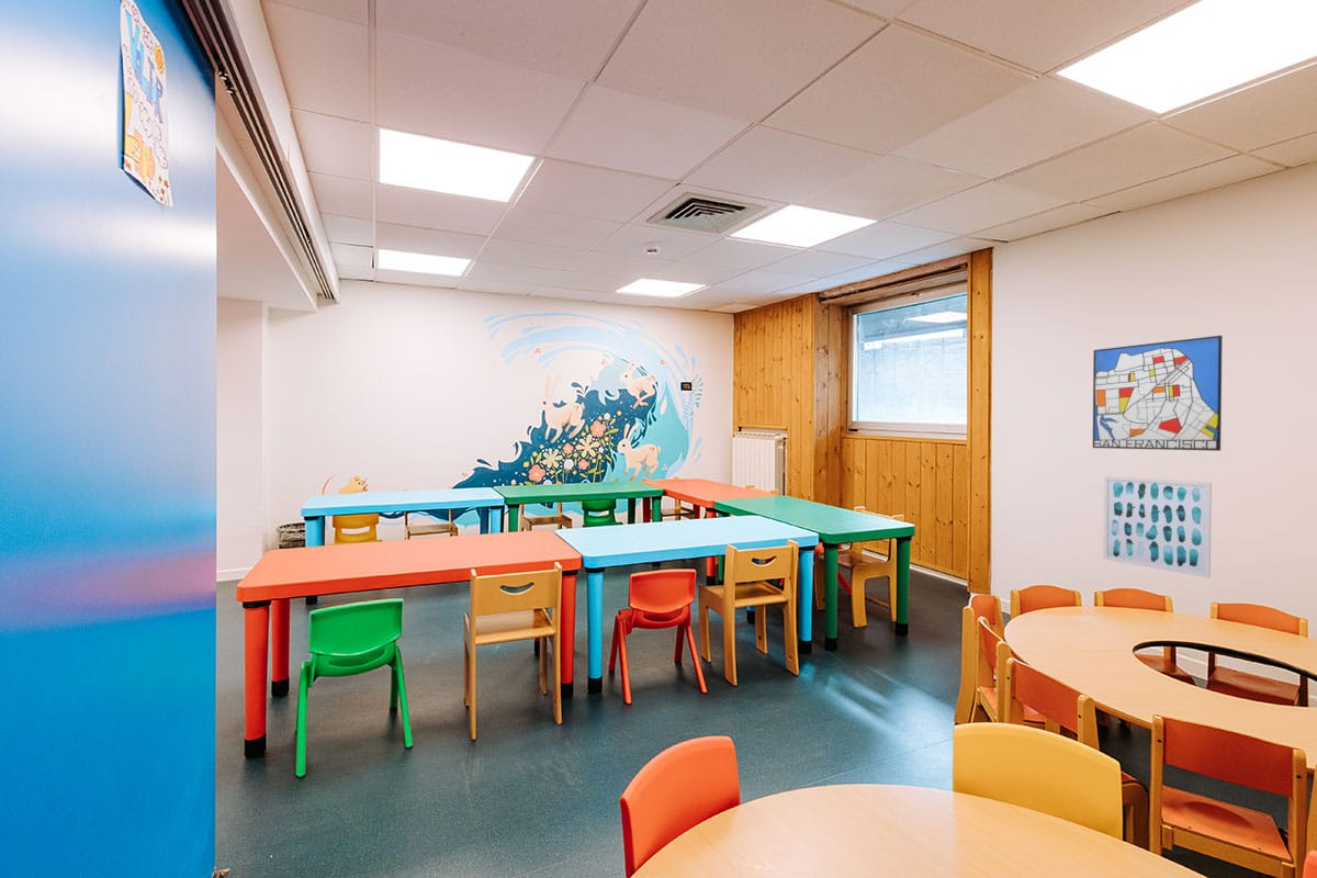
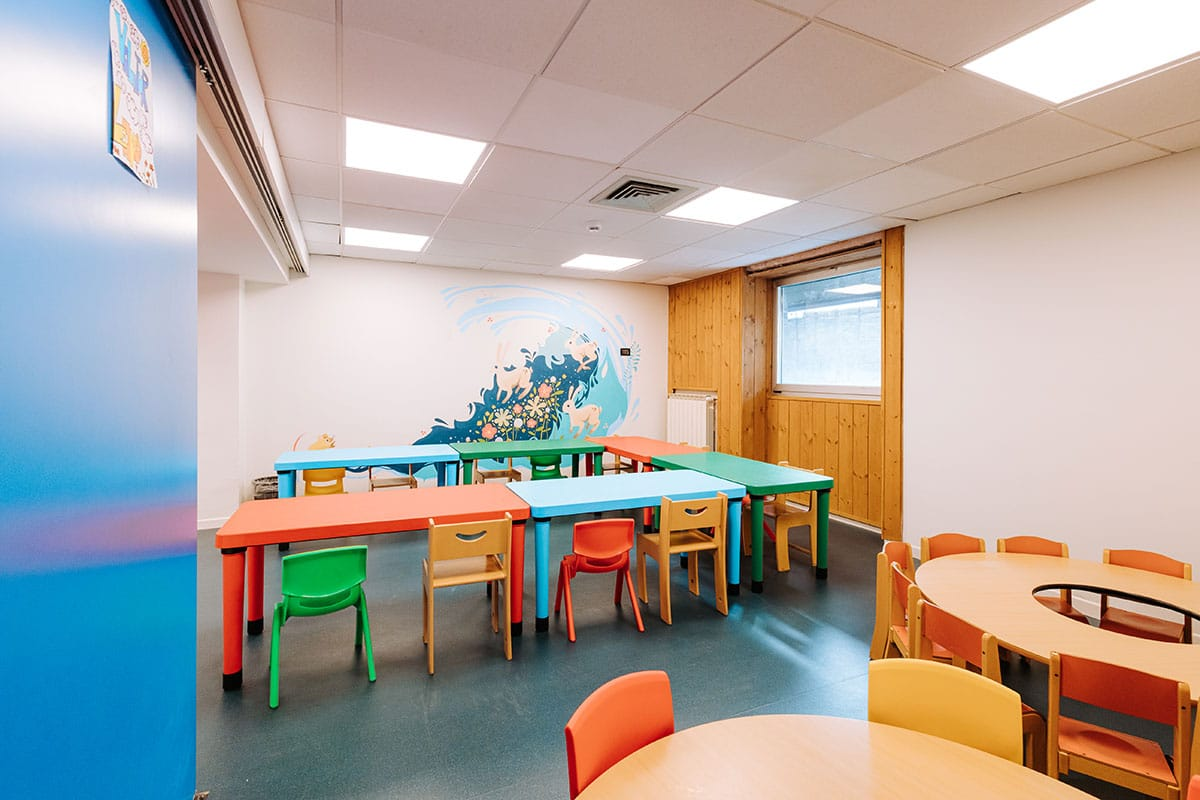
- wall art (1153, 524)
- wall art (1151, 396)
